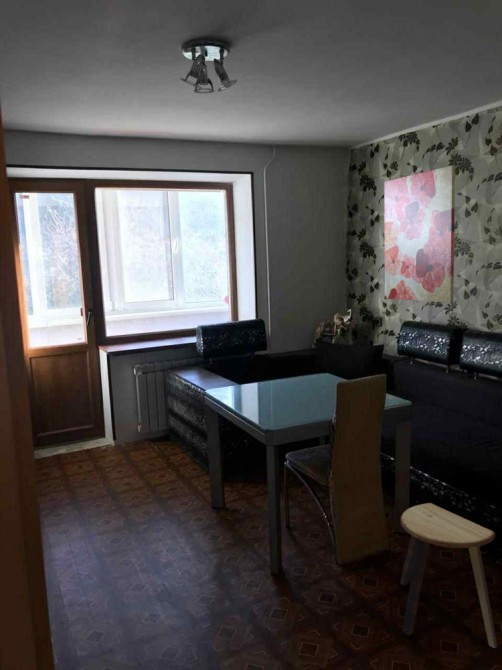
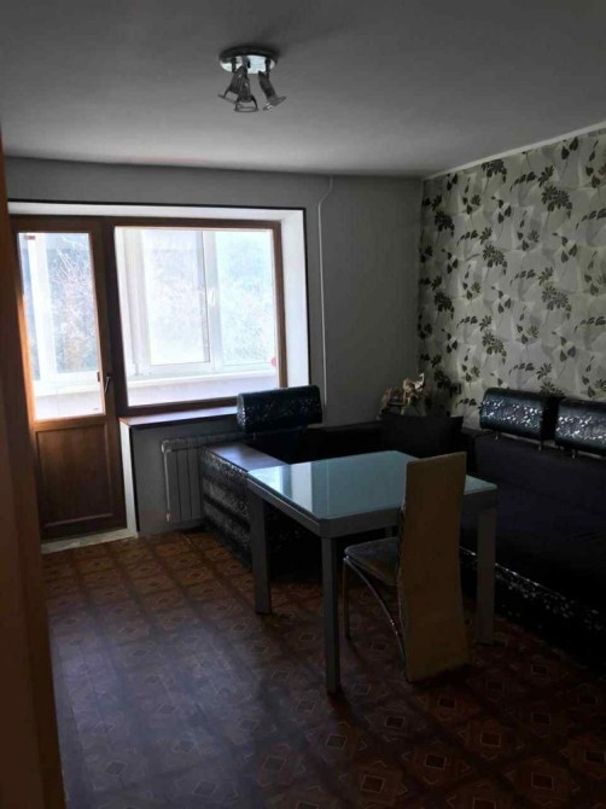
- stool (424, 569)
- wall art (416, 238)
